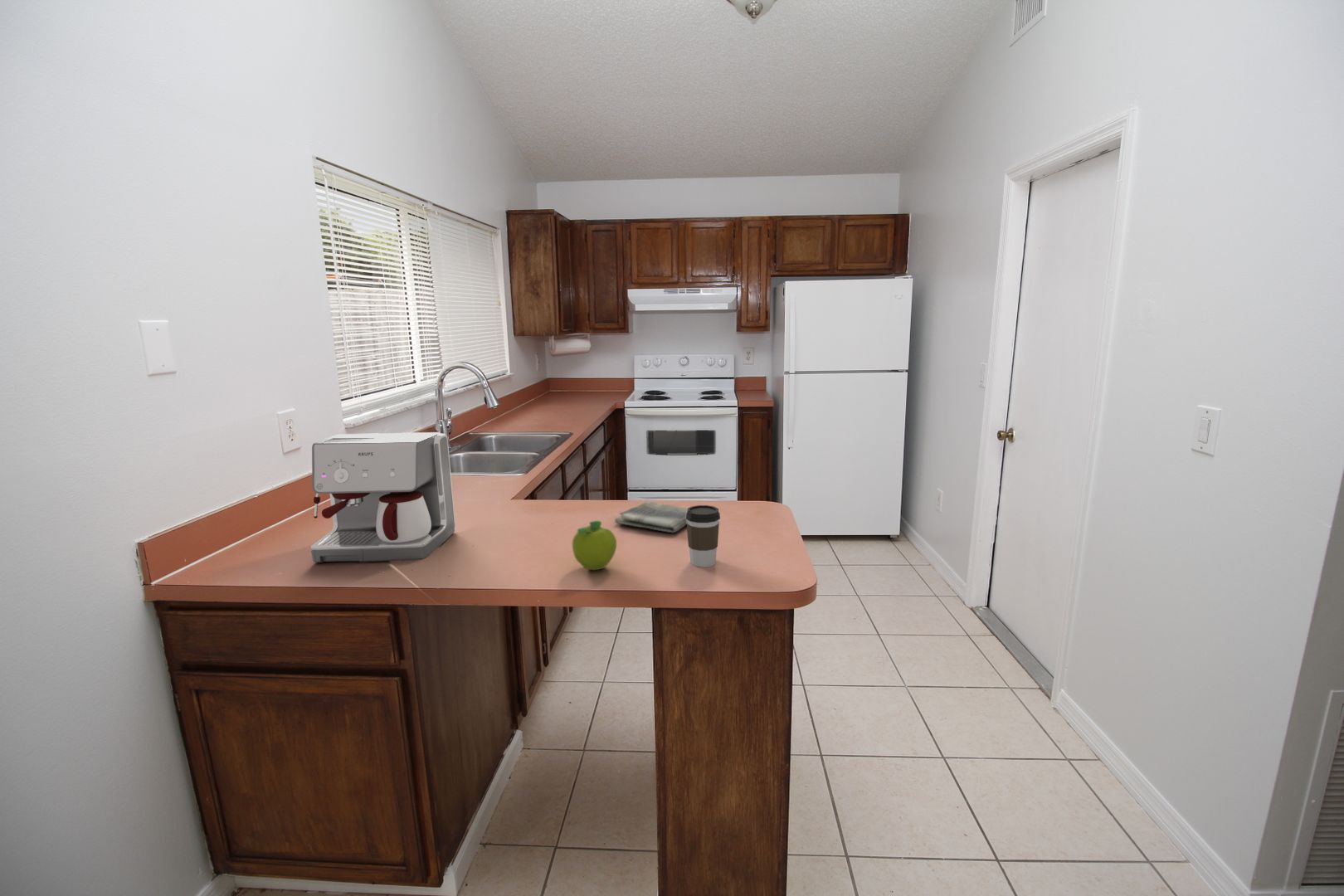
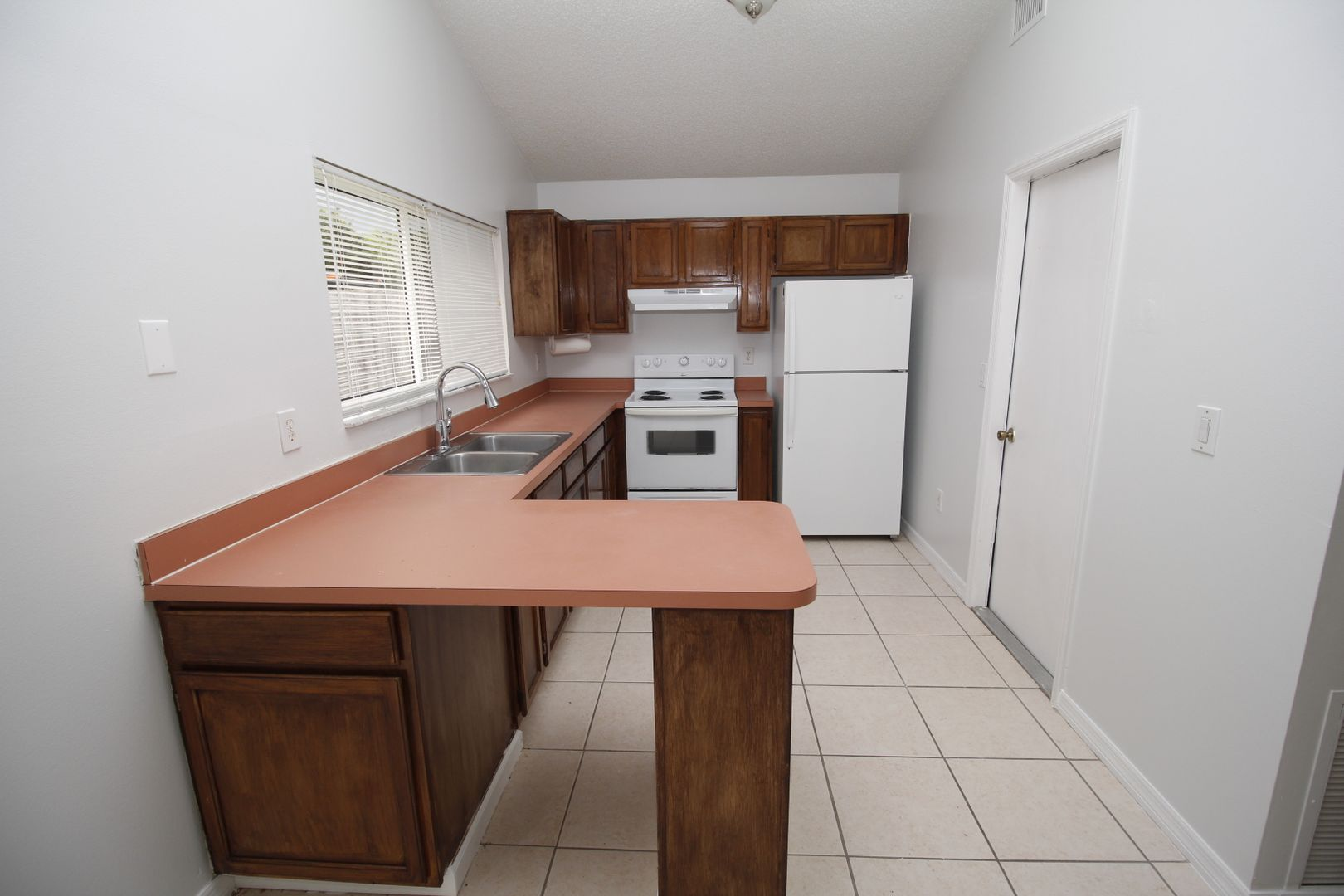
- coffee cup (703, 536)
- coffee maker (382, 493)
- dish towel (659, 514)
- fruit (594, 545)
